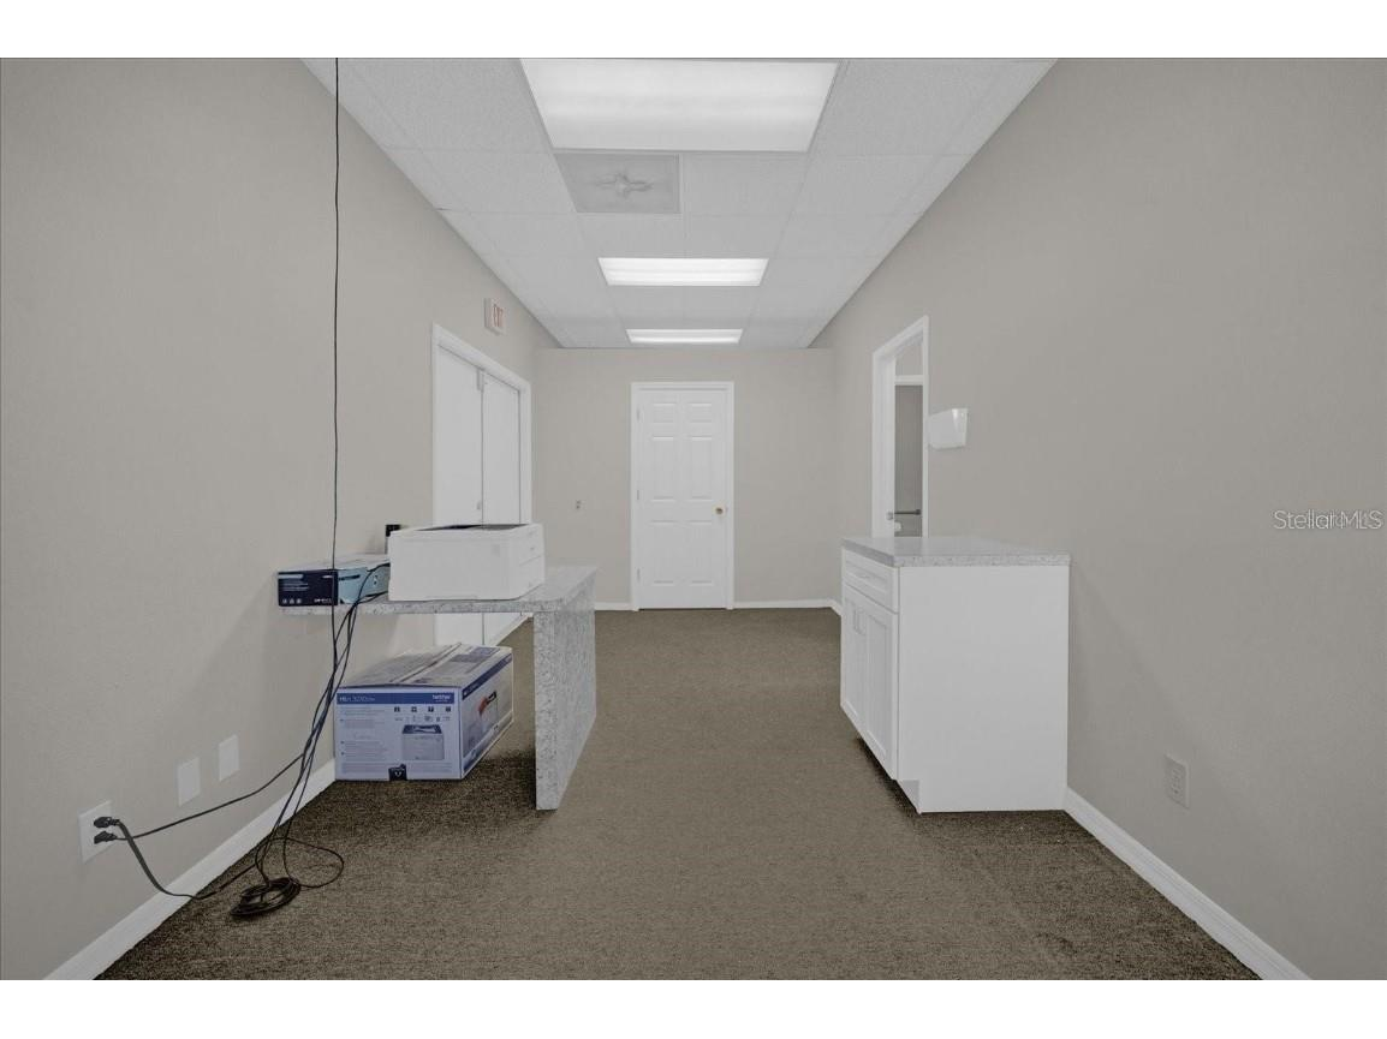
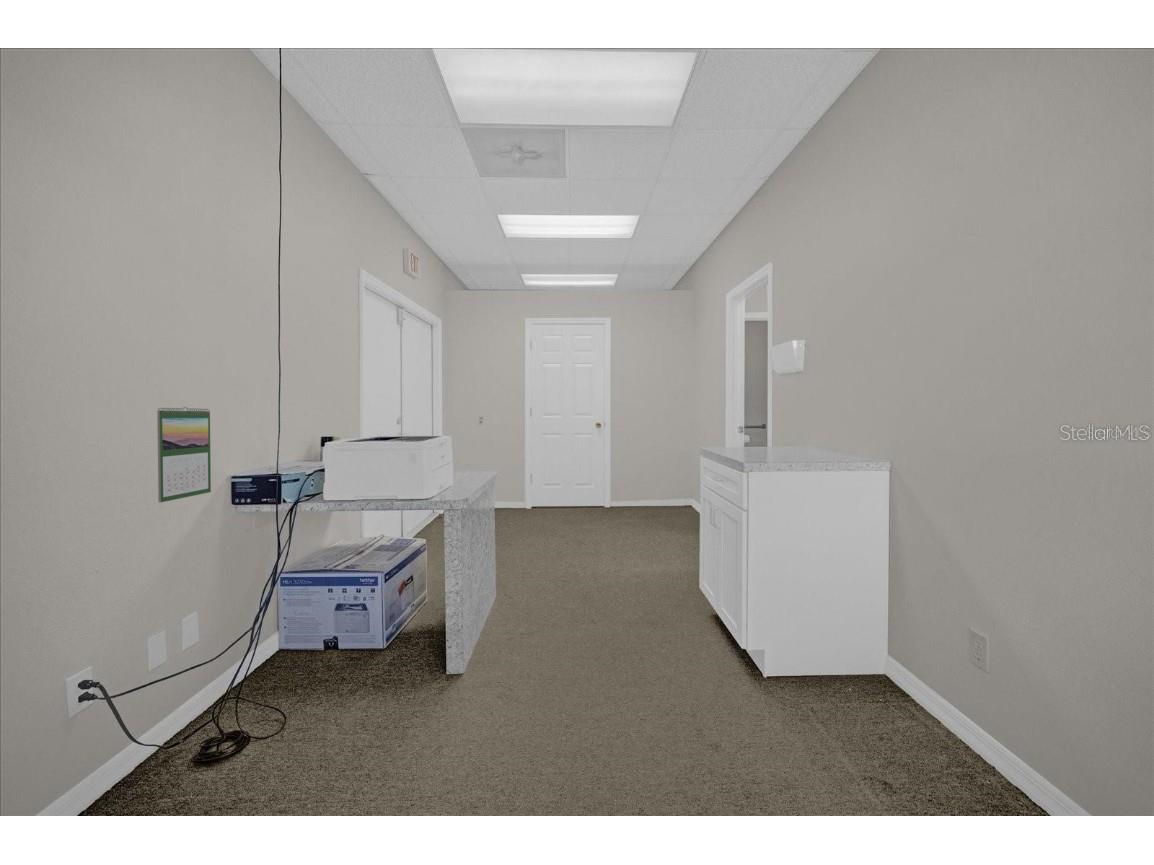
+ calendar (185, 451)
